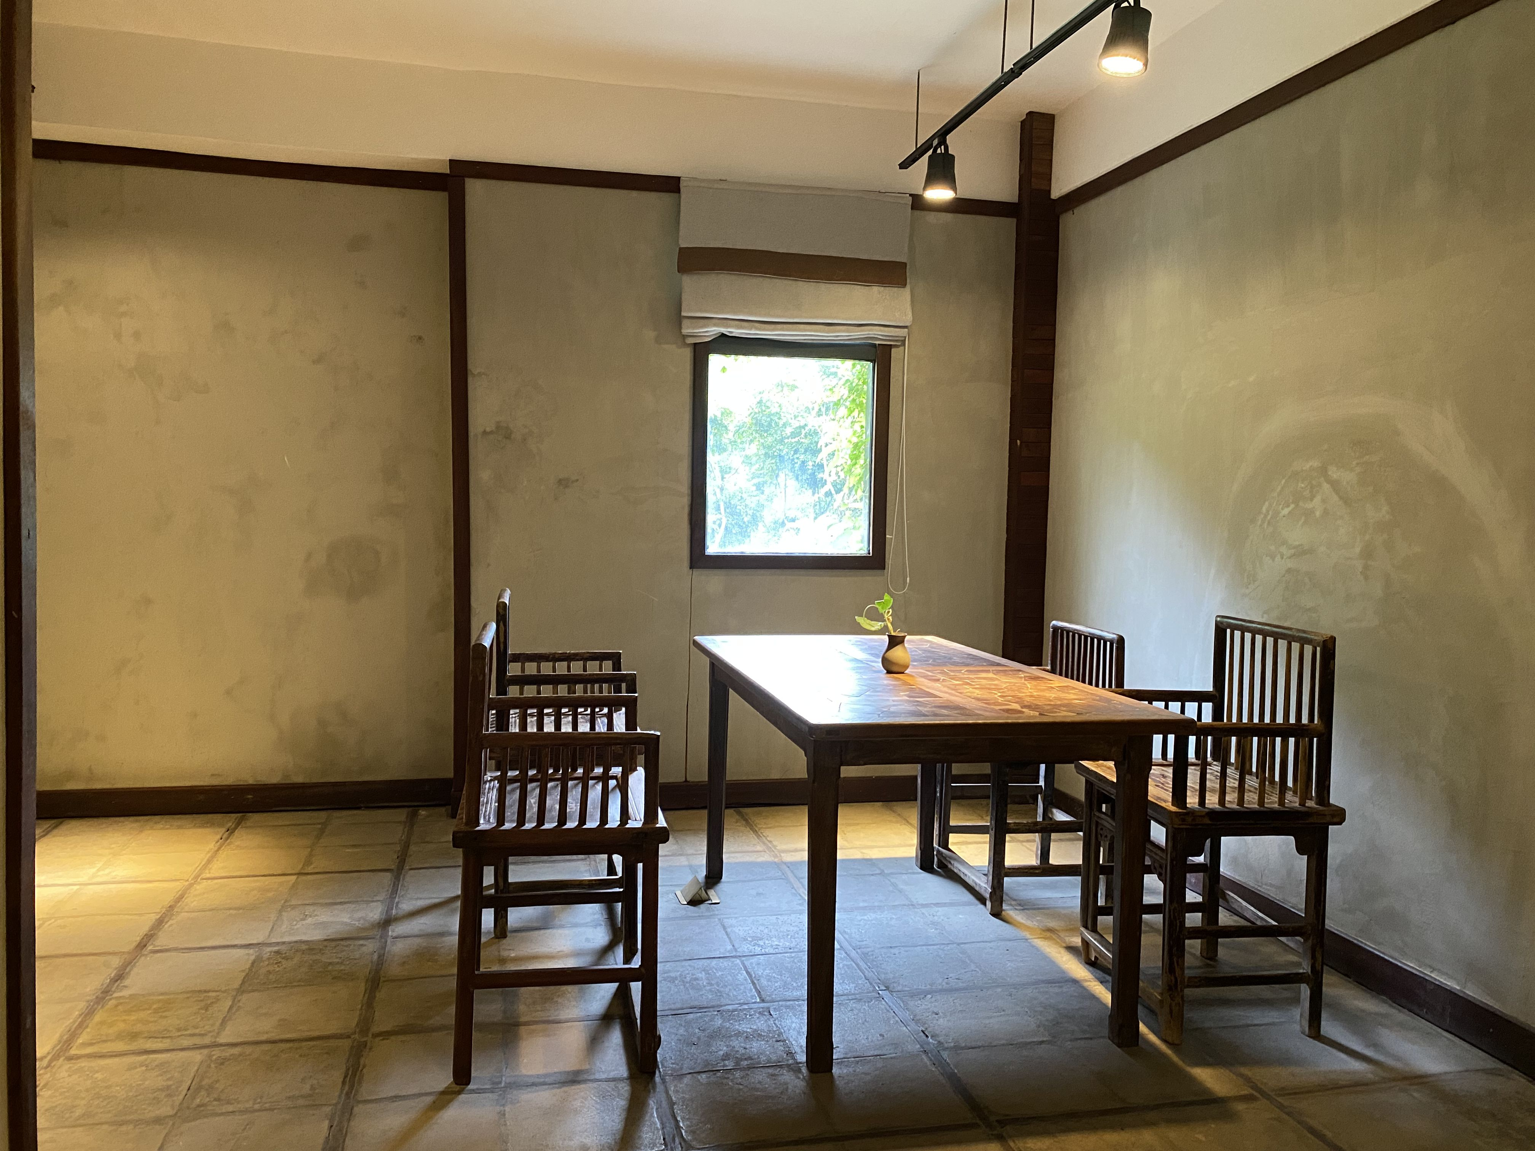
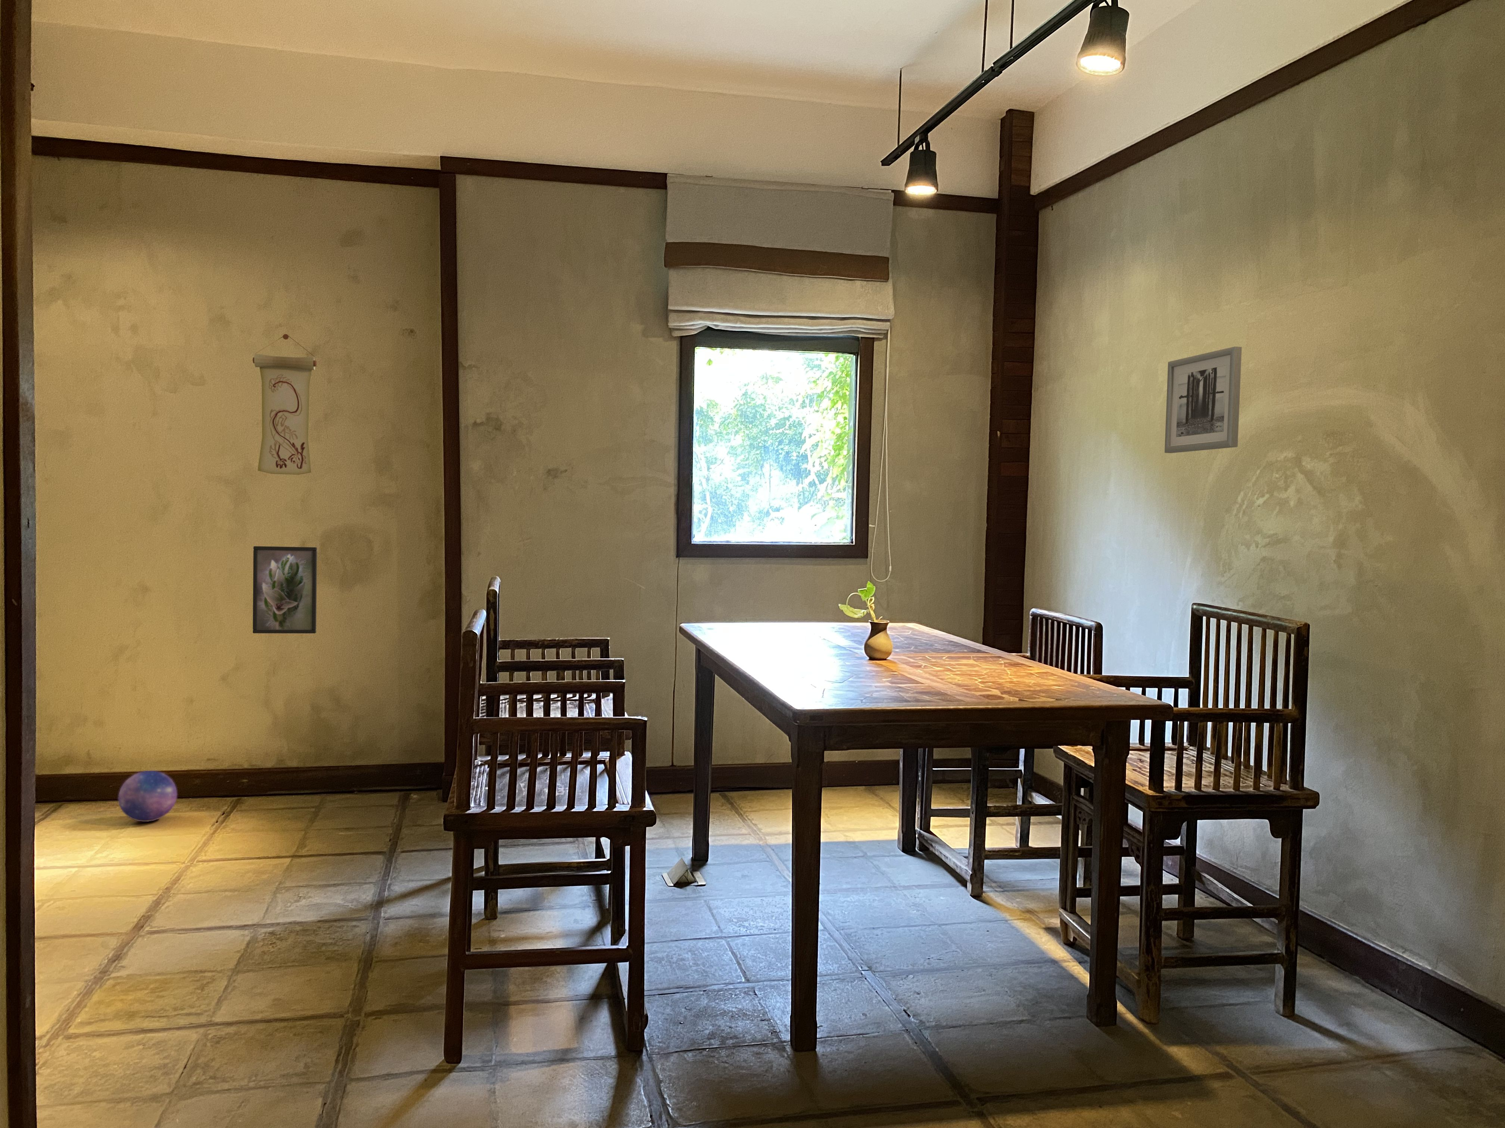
+ wall scroll (284, 404)
+ decorative ball (148, 796)
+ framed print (284, 590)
+ wall art (1200, 402)
